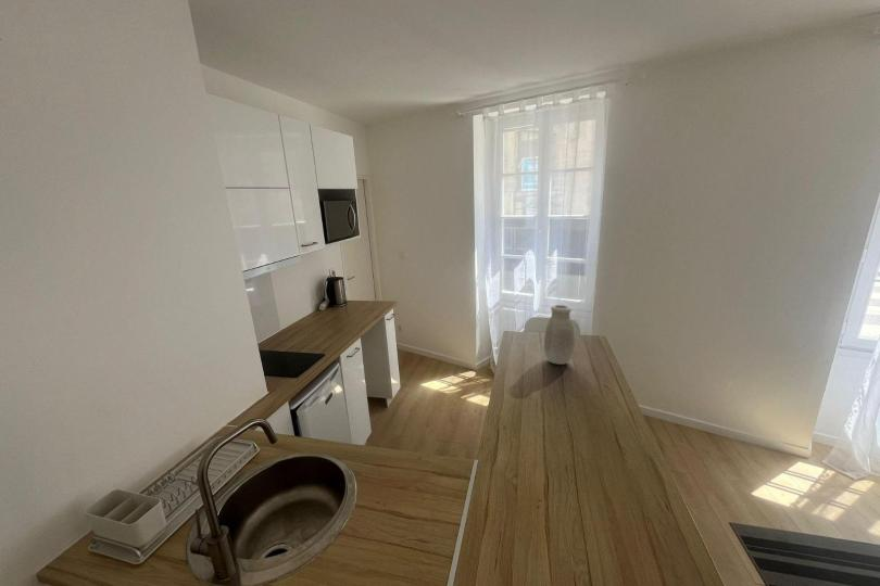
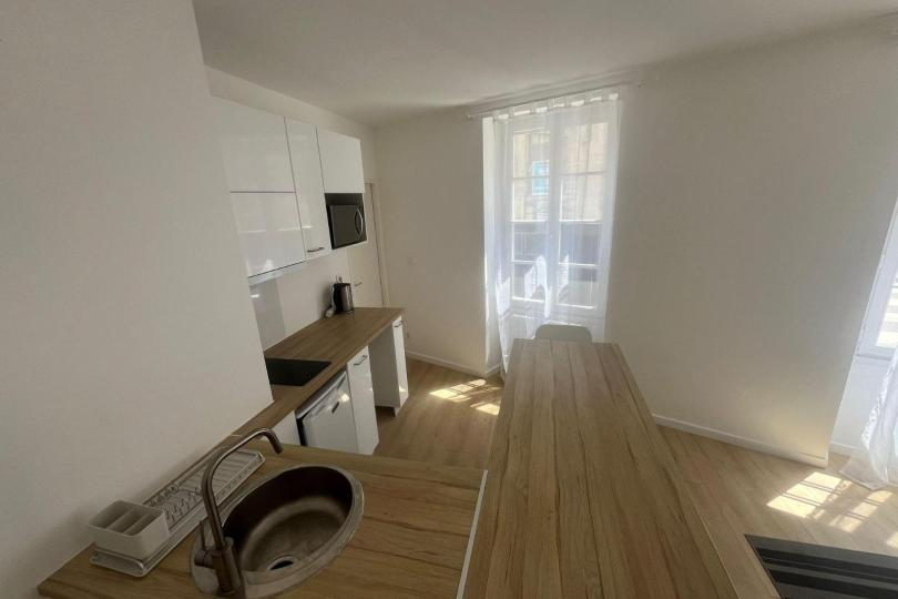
- vase (553, 337)
